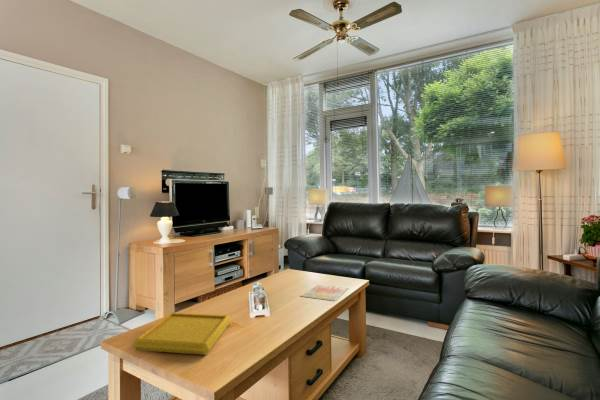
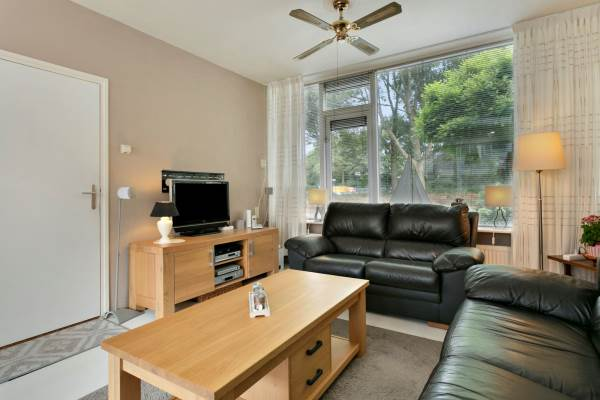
- magazine (325, 291)
- serving tray (186, 331)
